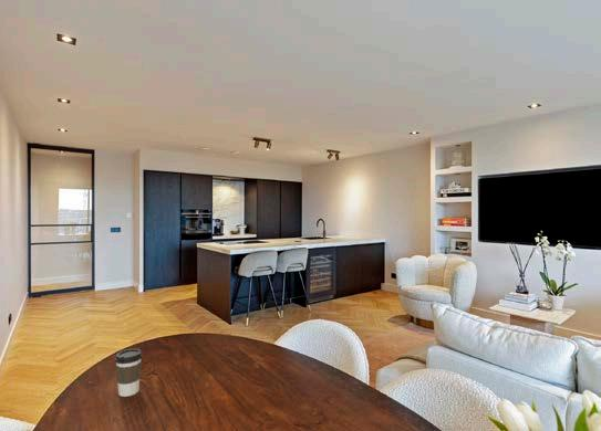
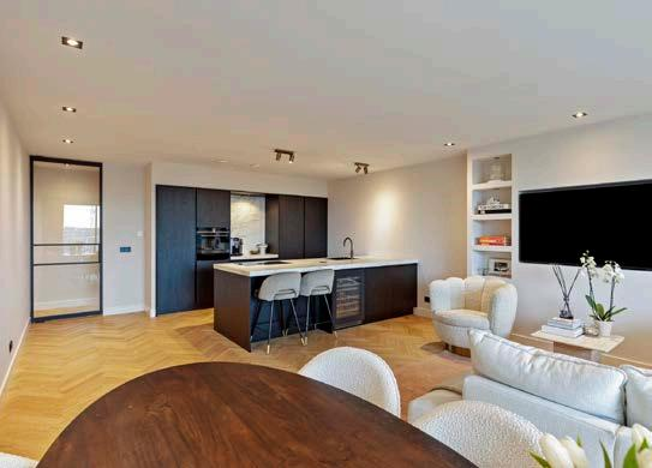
- coffee cup (128, 372)
